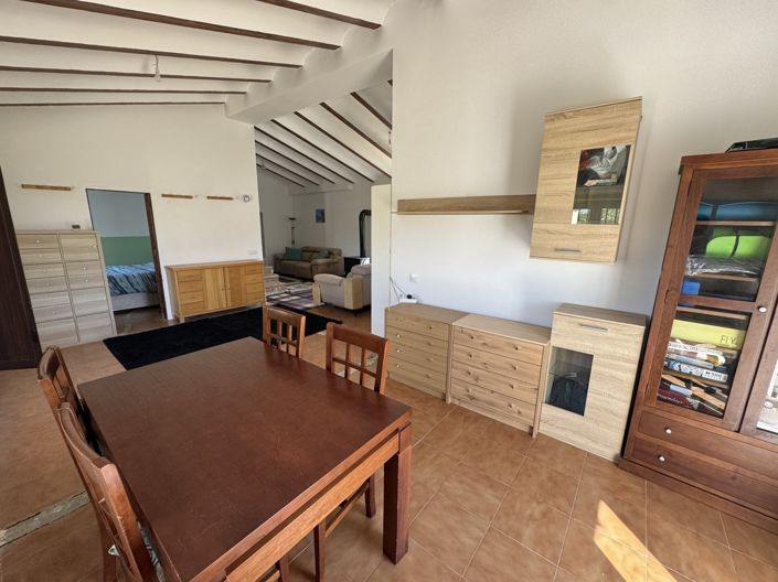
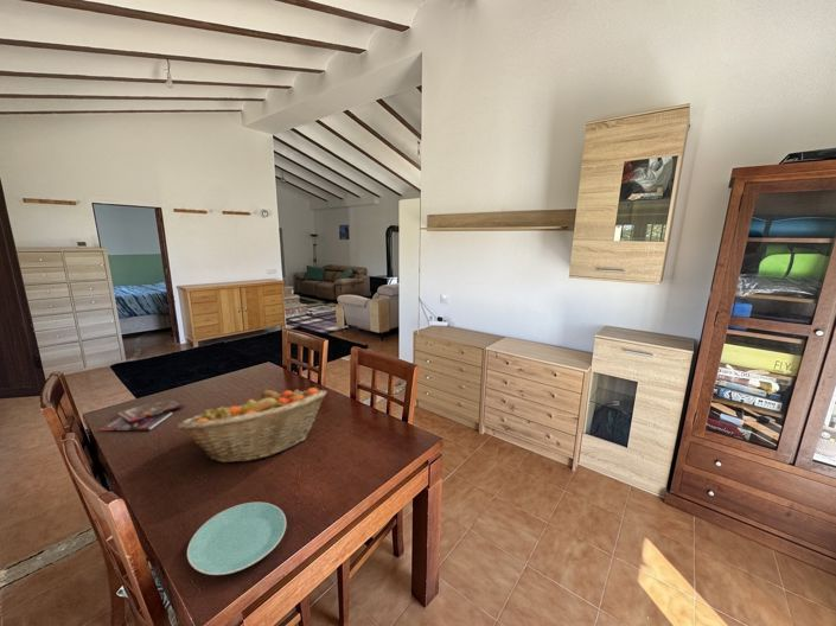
+ plate (240, 537)
+ booklet (146, 415)
+ fruit basket (259, 416)
